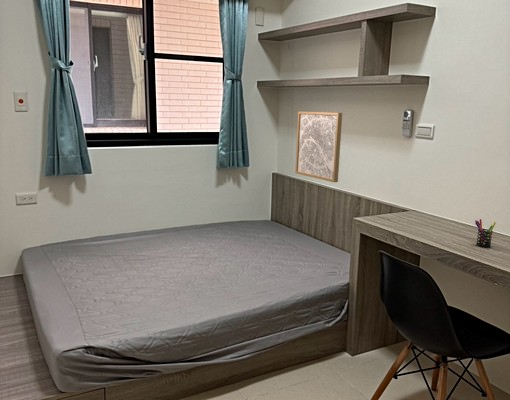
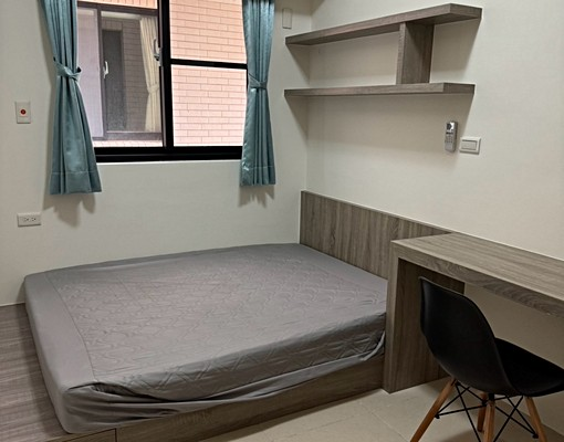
- pen holder (485, 232)
- wall art (317, 145)
